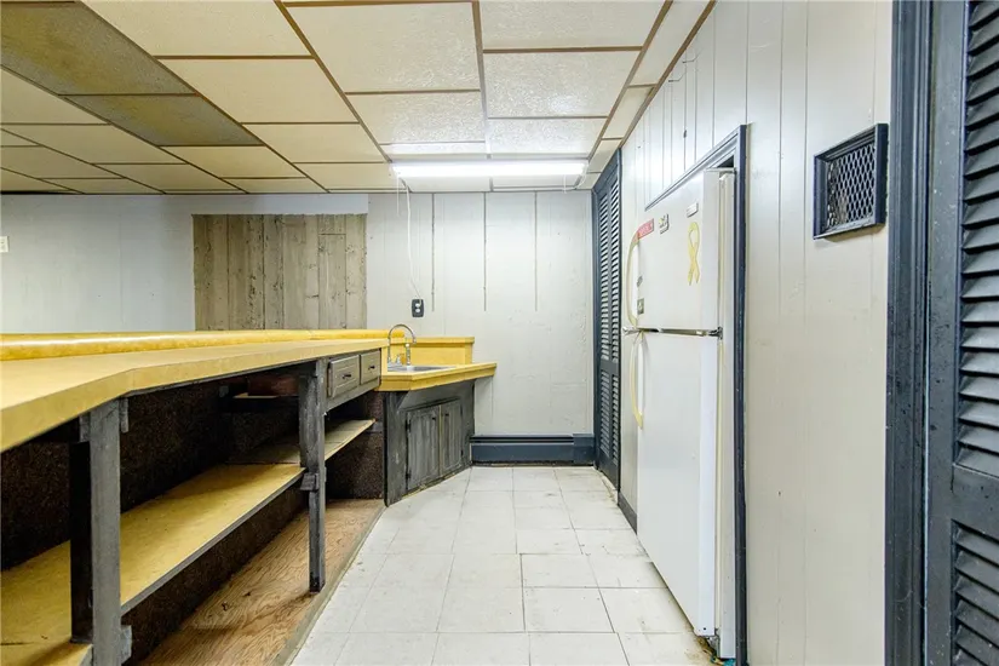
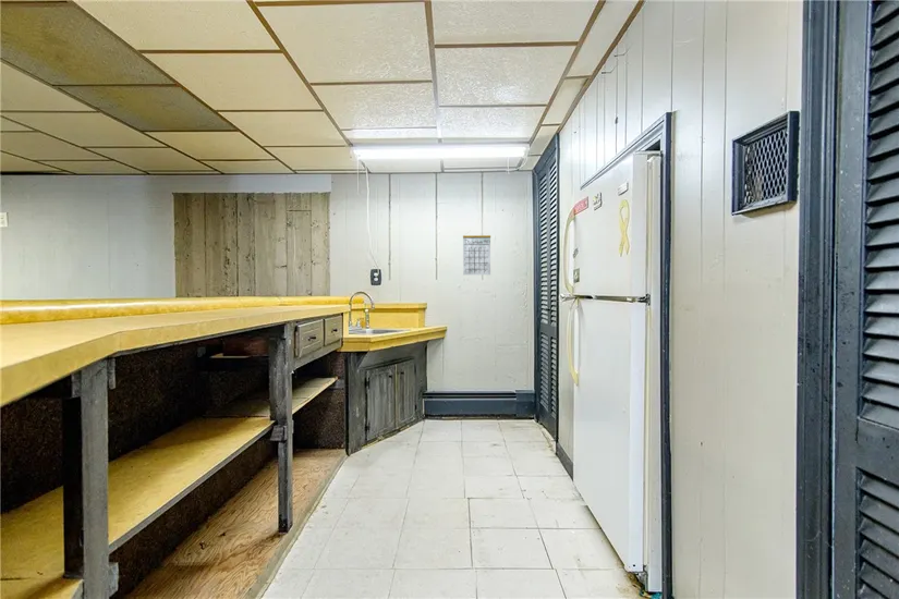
+ calendar (476, 250)
